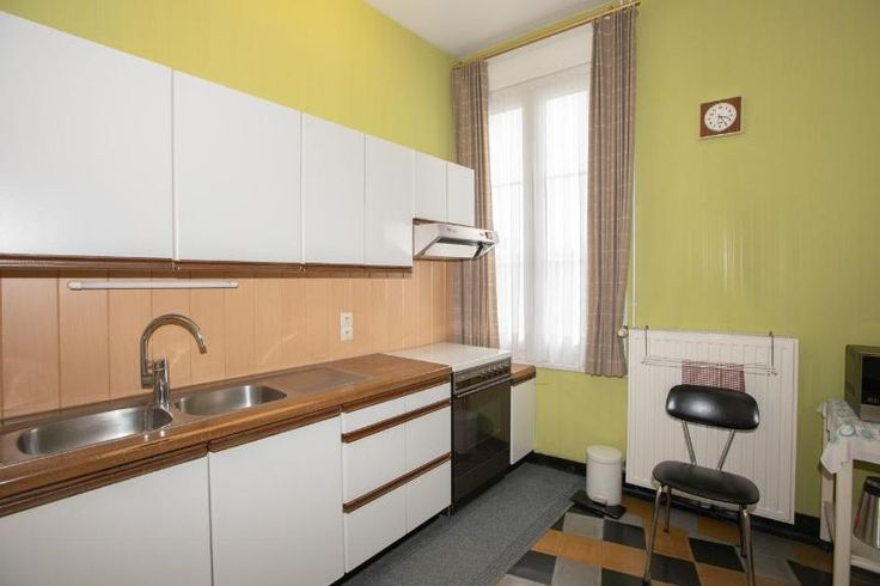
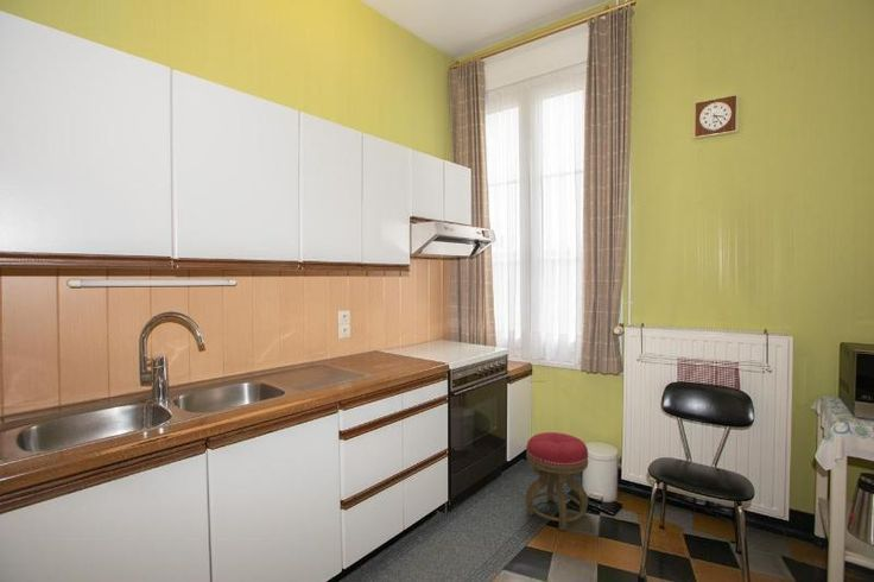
+ stool (556, 476)
